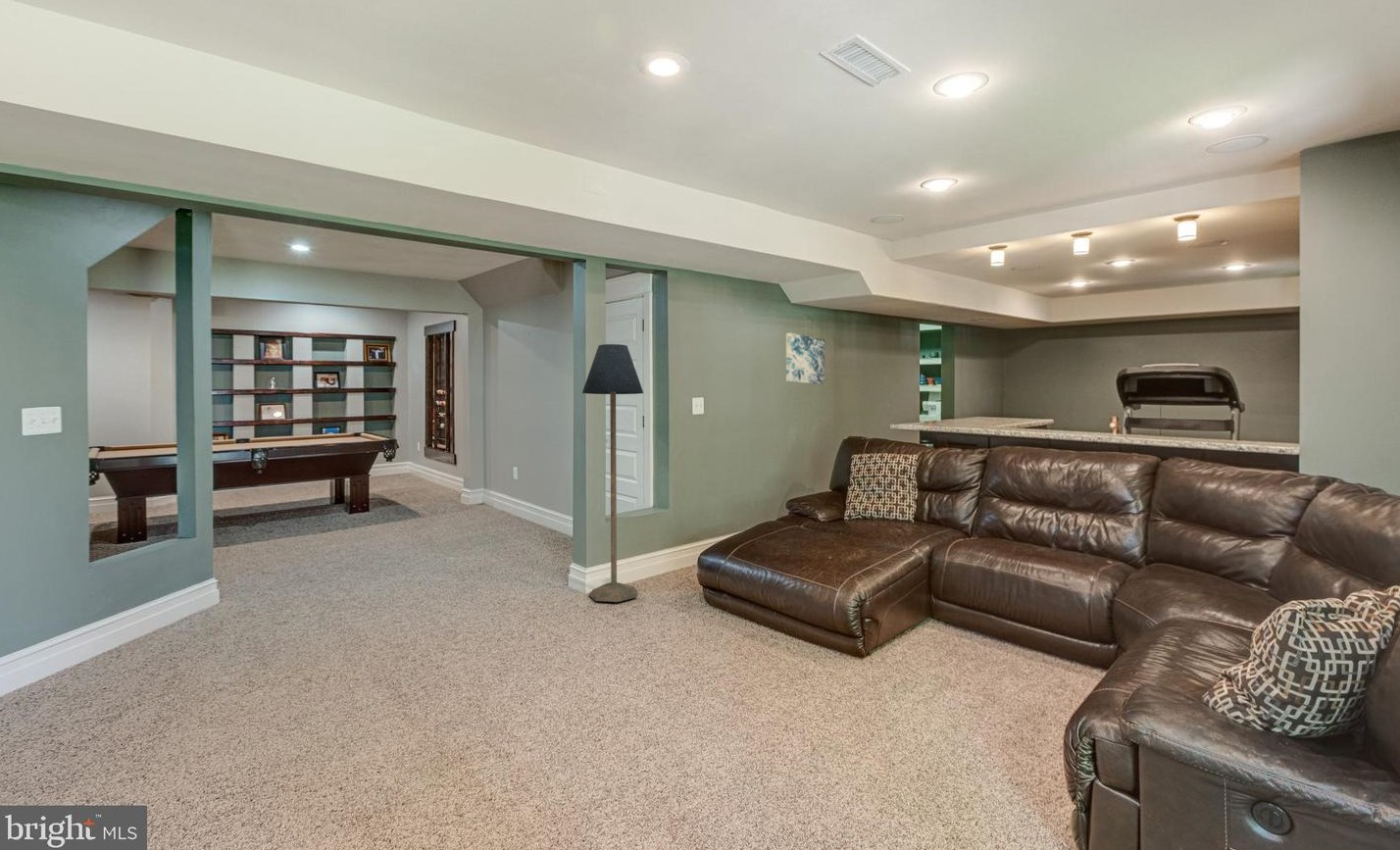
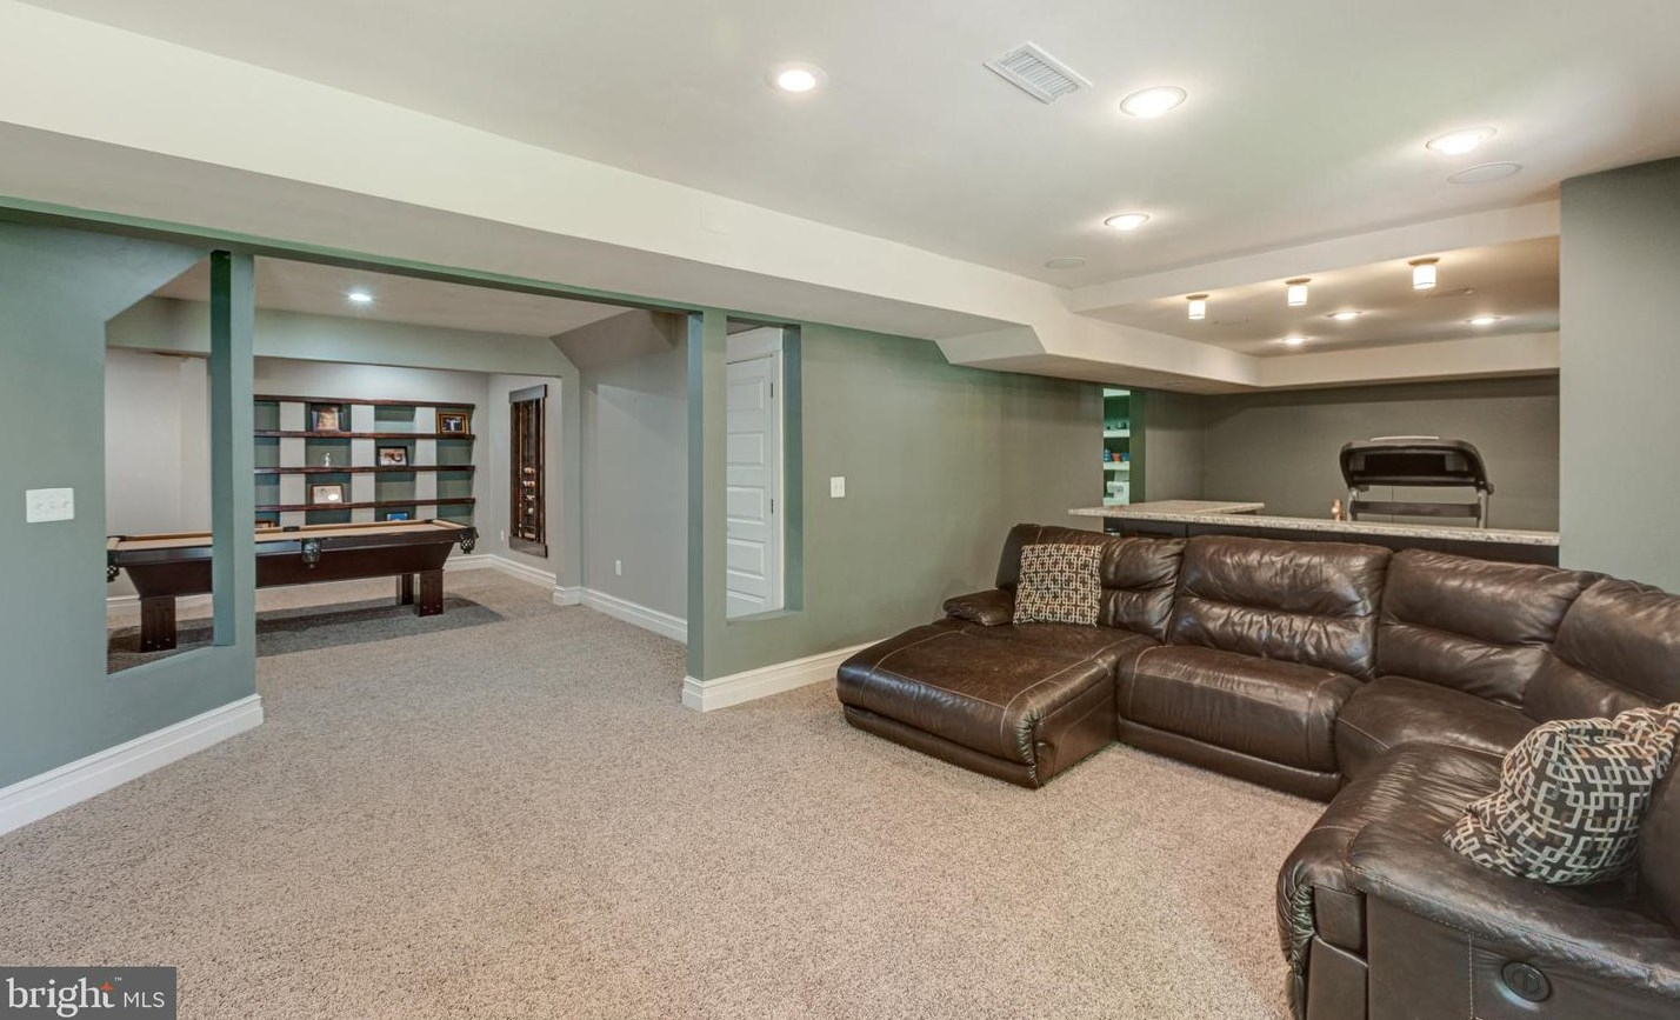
- wall art (806, 359)
- floor lamp (613, 470)
